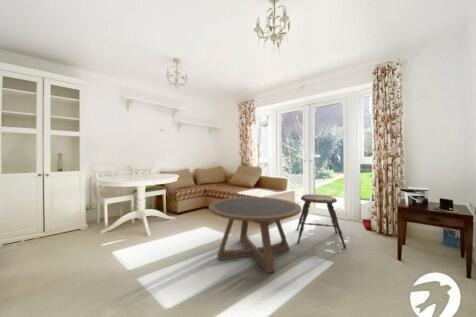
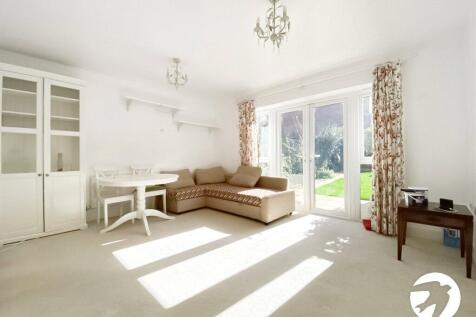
- coffee table (260, 228)
- stool (318, 224)
